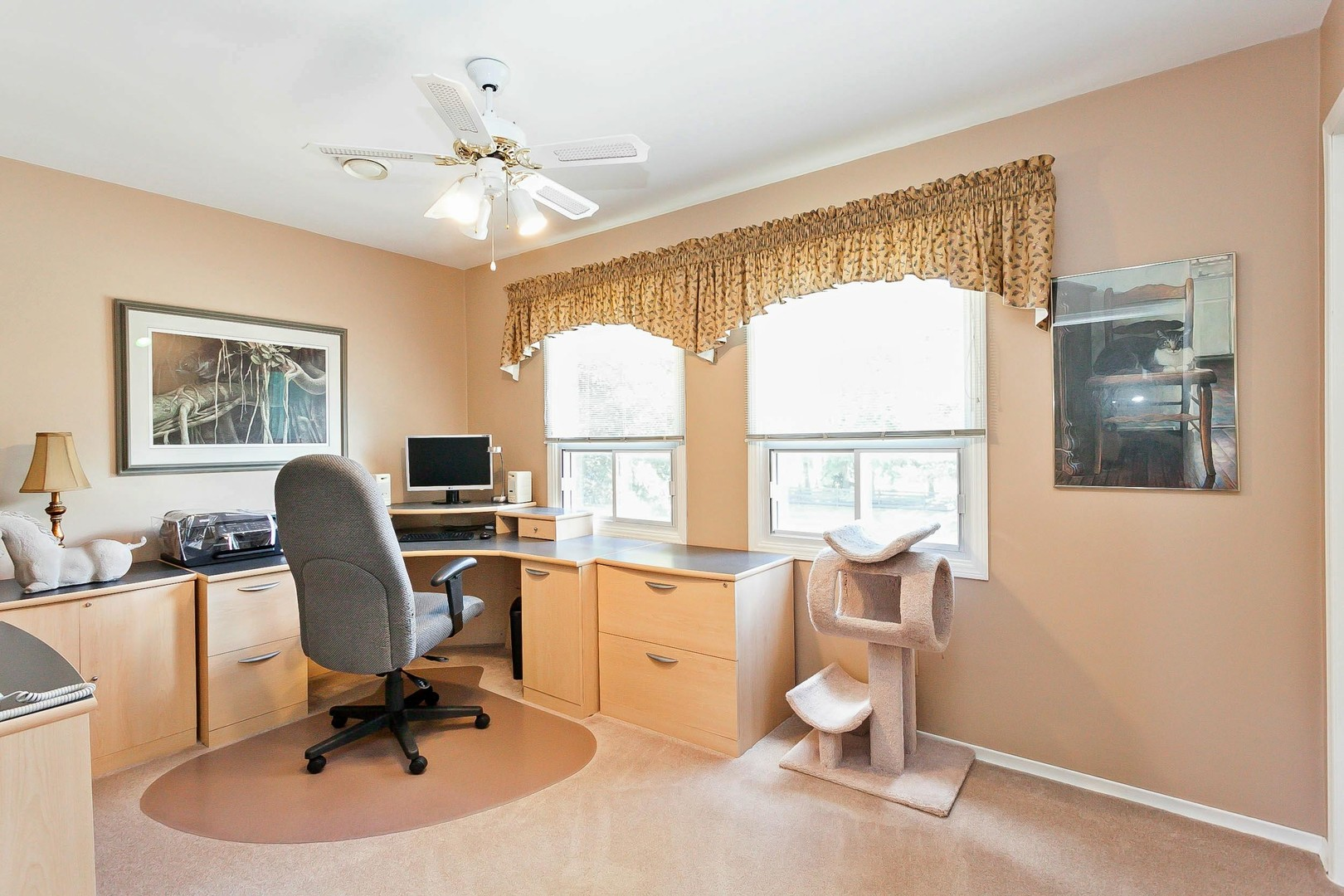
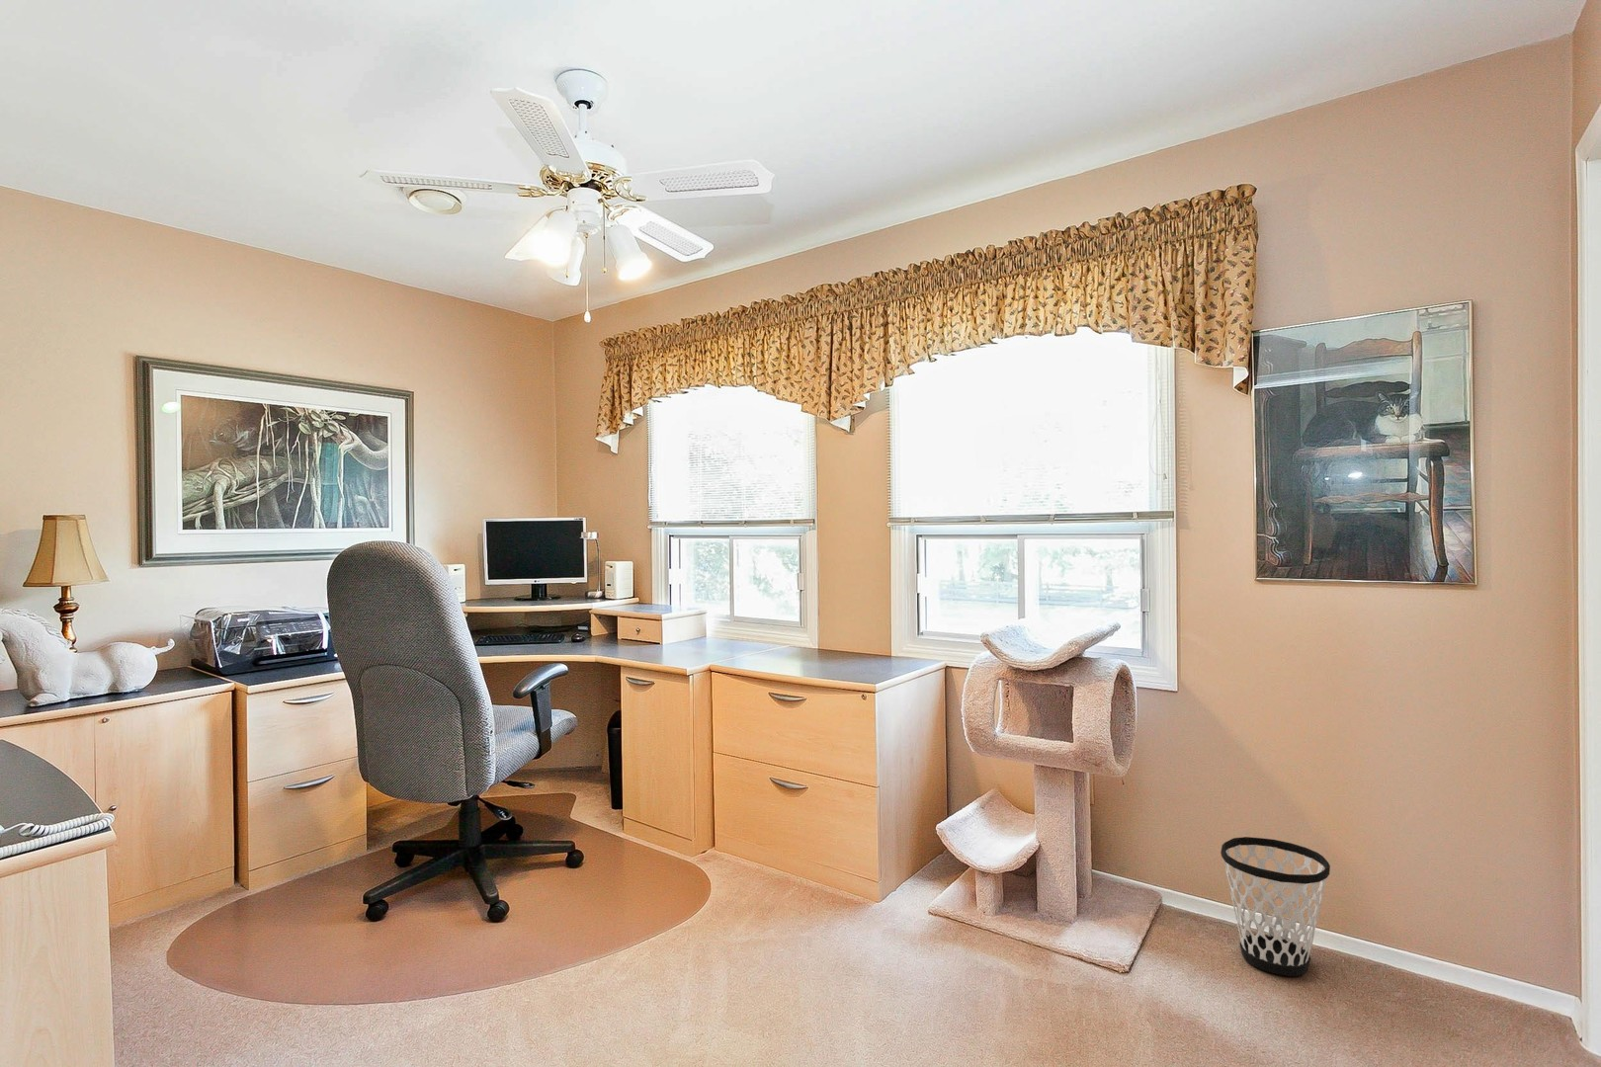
+ wastebasket (1273, 907)
